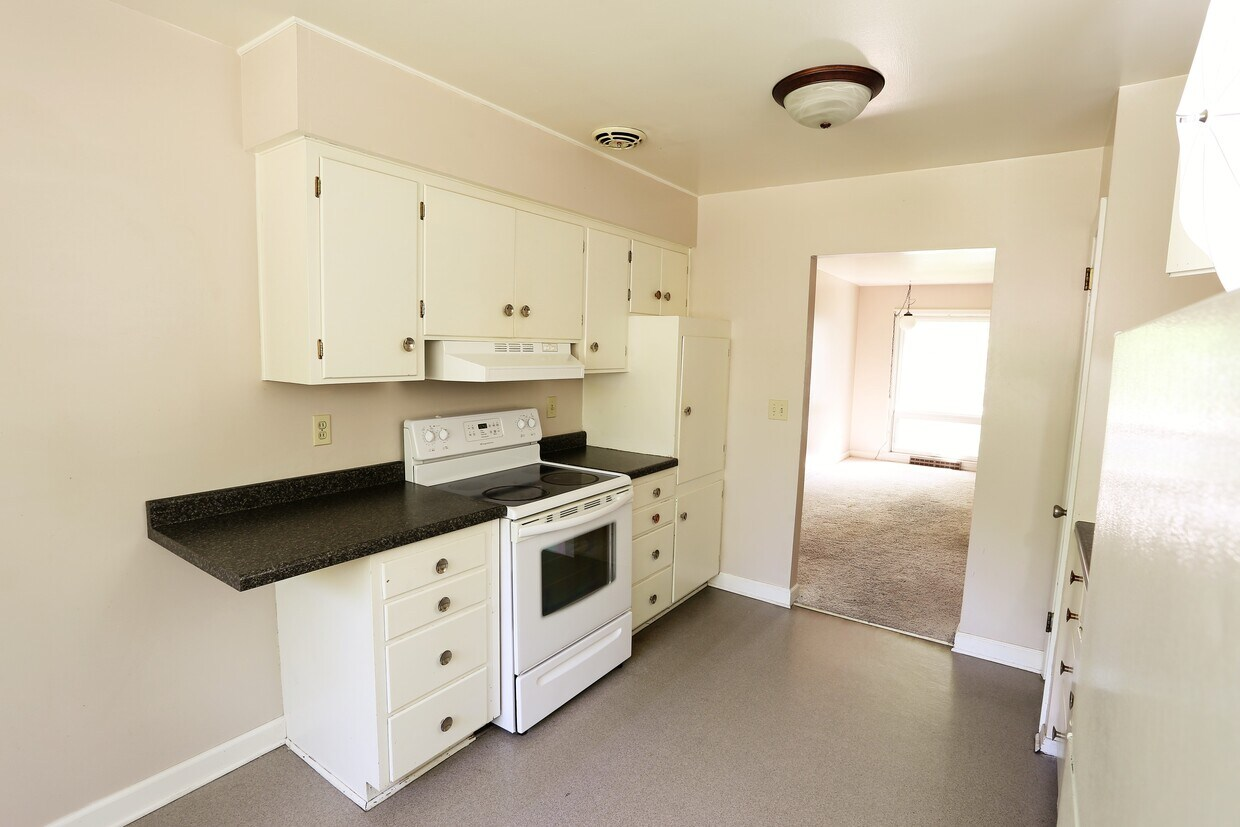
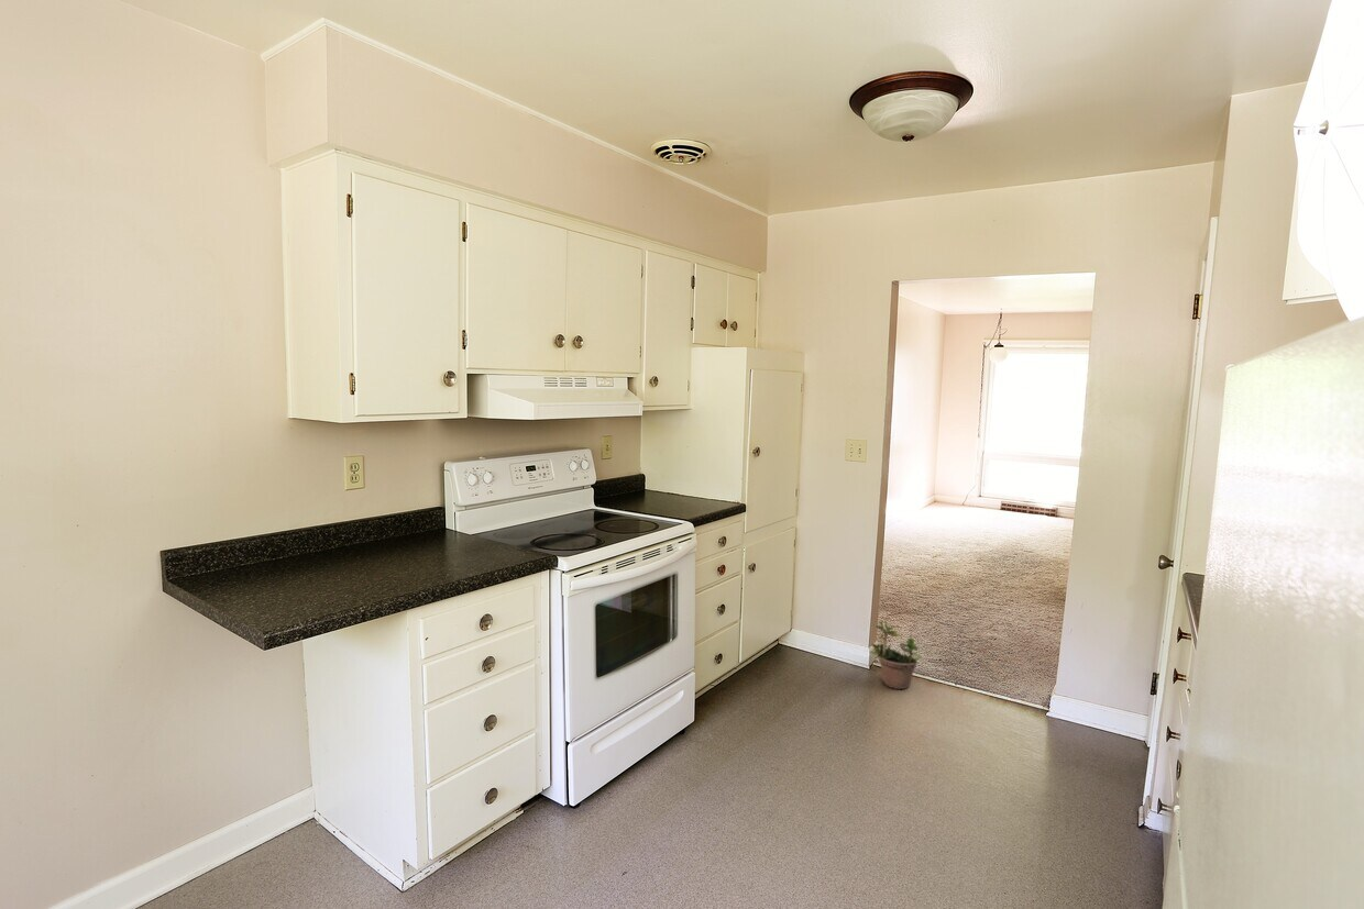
+ potted plant (895, 651)
